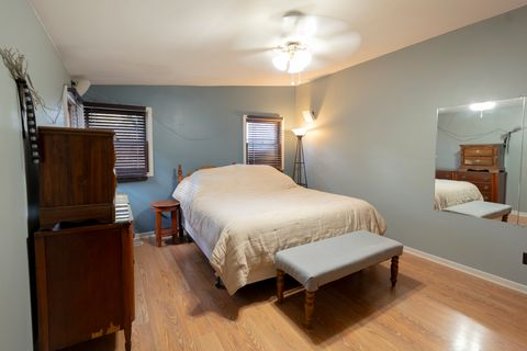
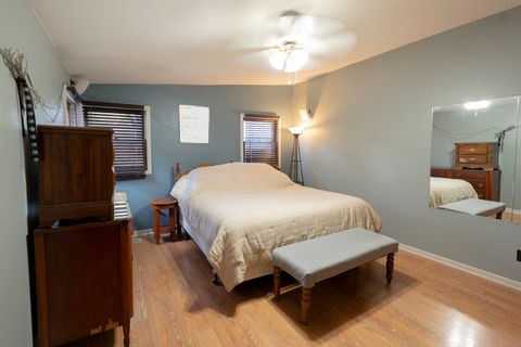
+ wall art (194, 125)
